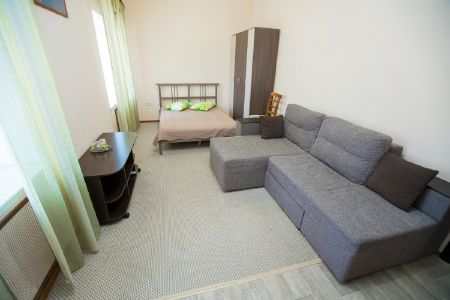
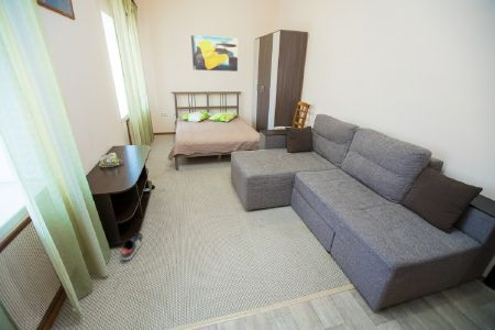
+ wall art (215, 54)
+ sneaker (132, 242)
